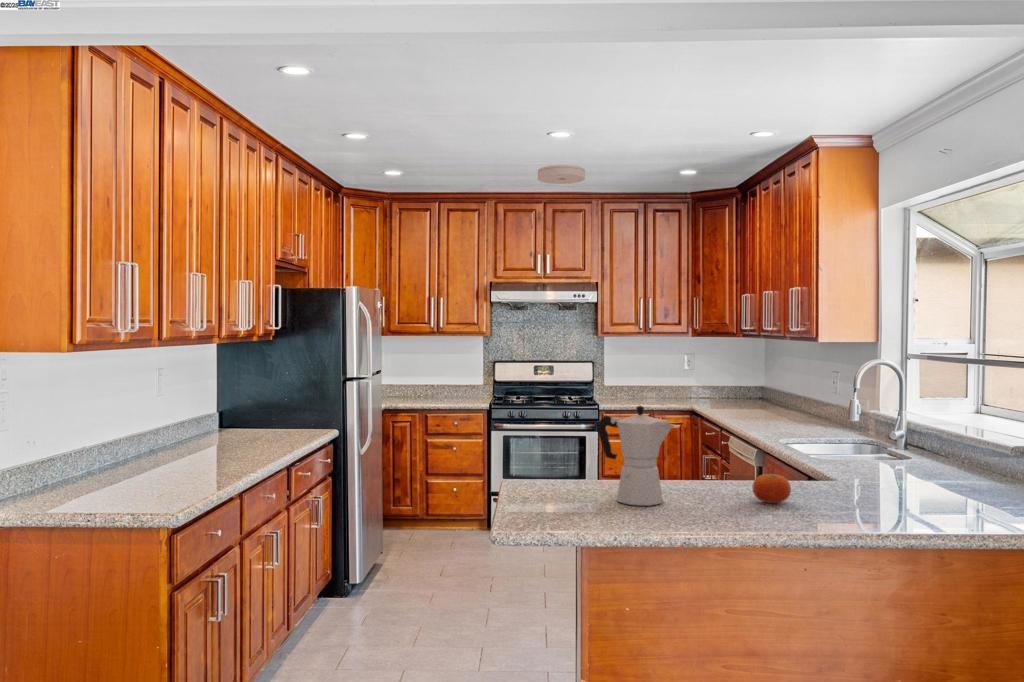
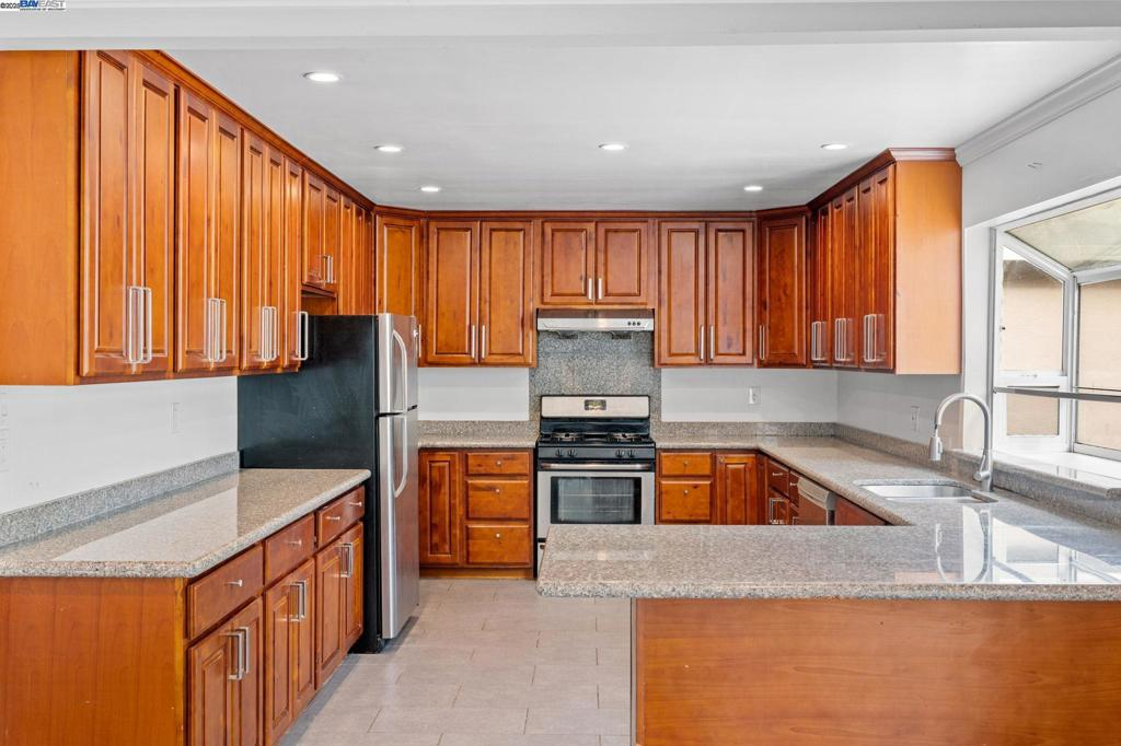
- moka pot (634, 452)
- smoke detector (561, 174)
- fruit (771, 488)
